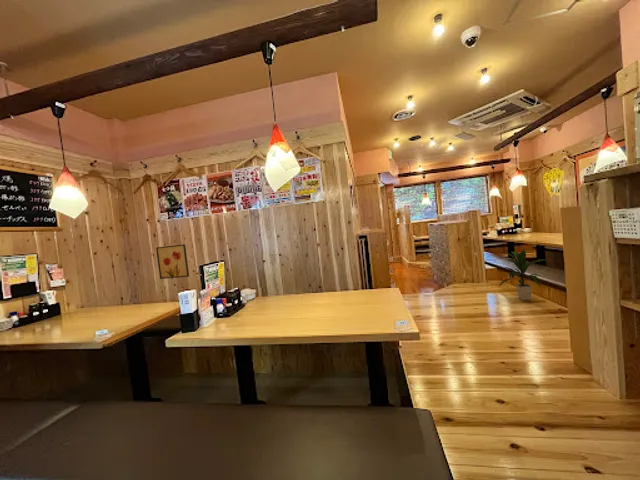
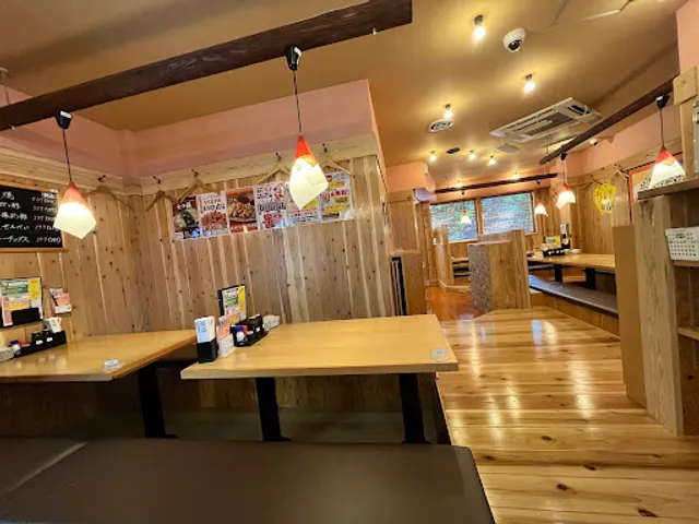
- indoor plant (520, 273)
- wall art (173, 261)
